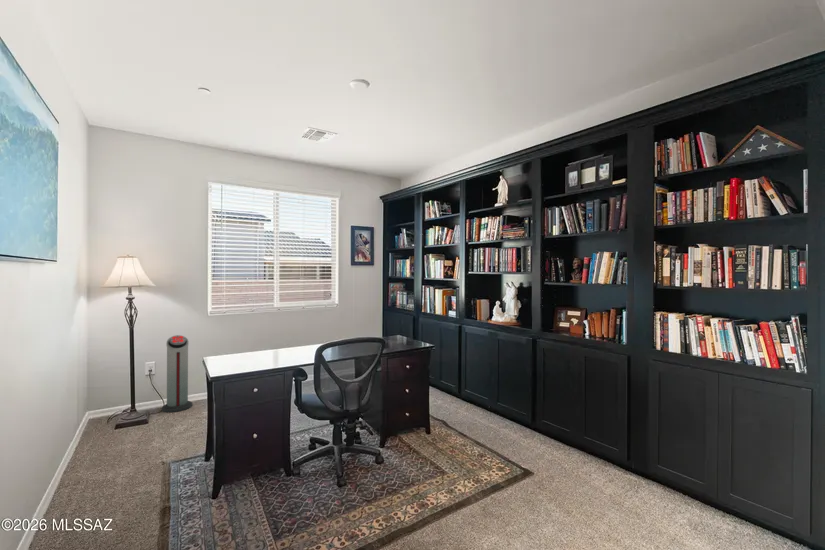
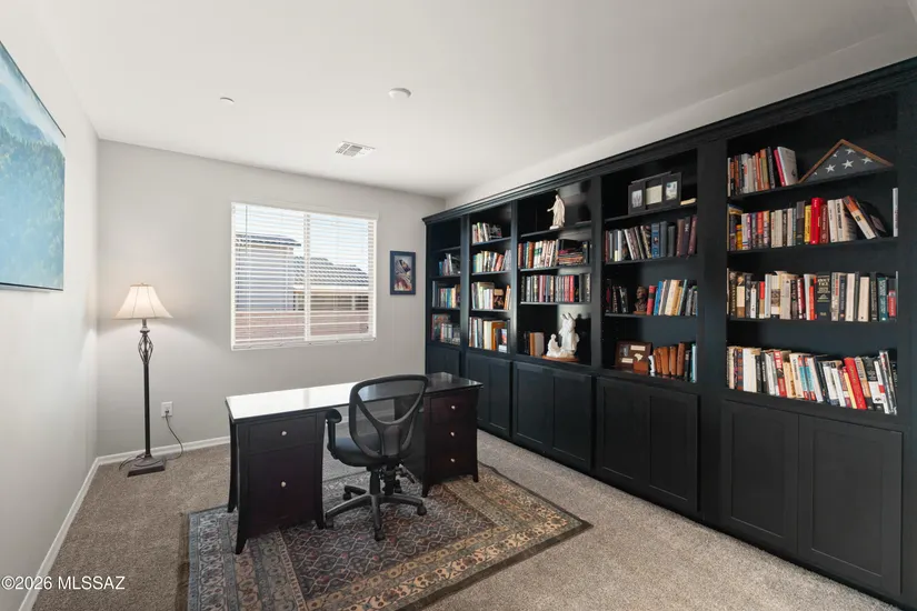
- air purifier (177, 371)
